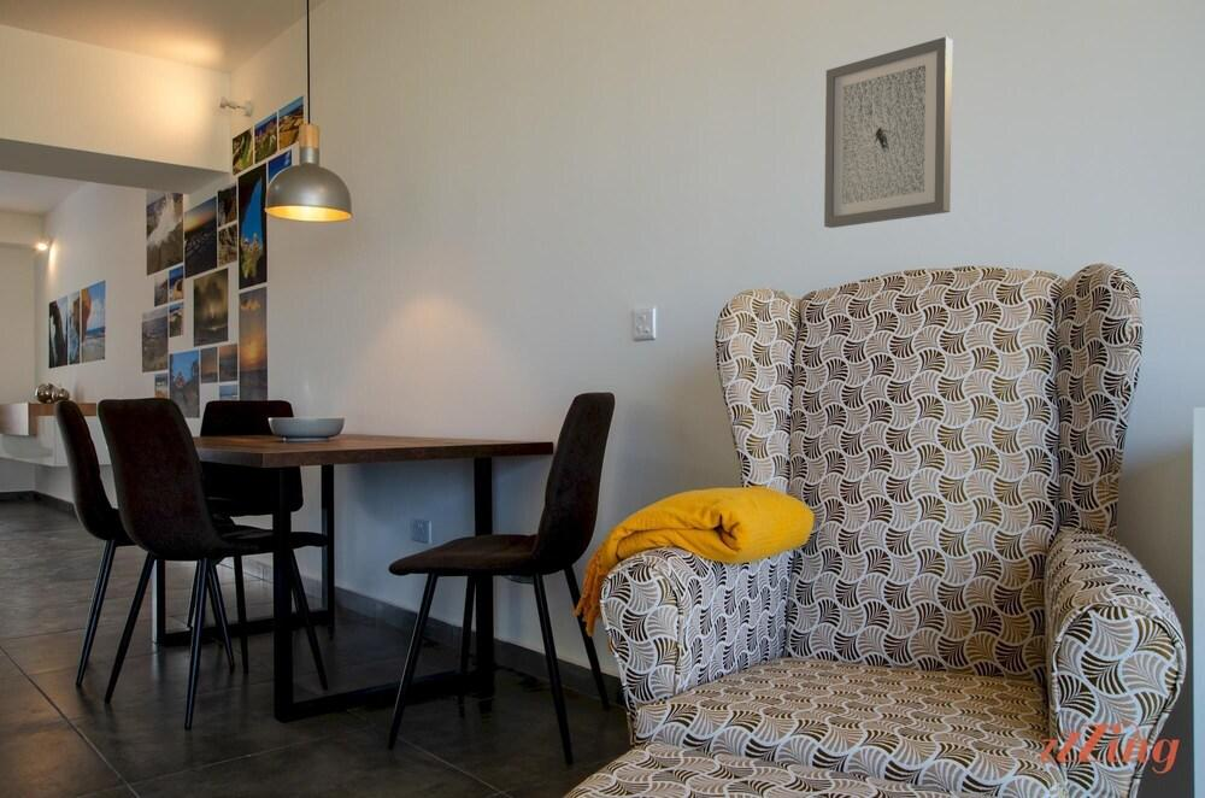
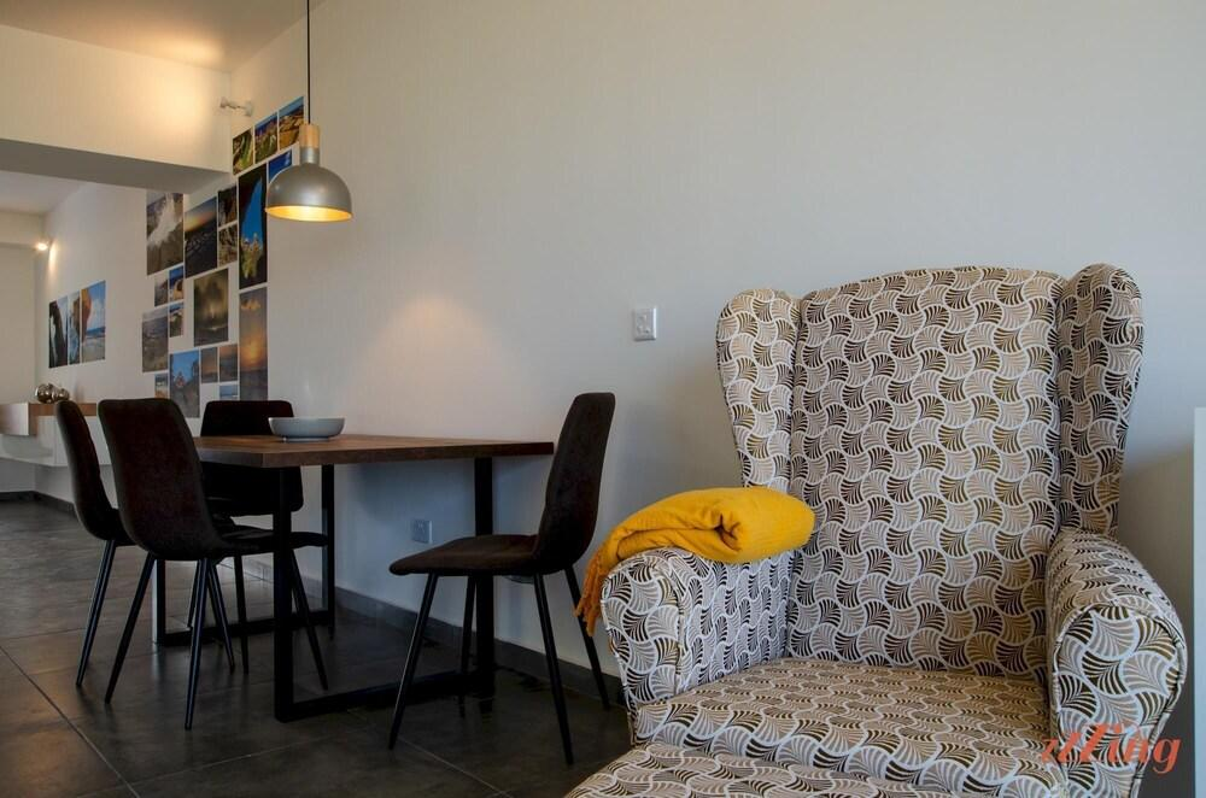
- wall art (884, 137)
